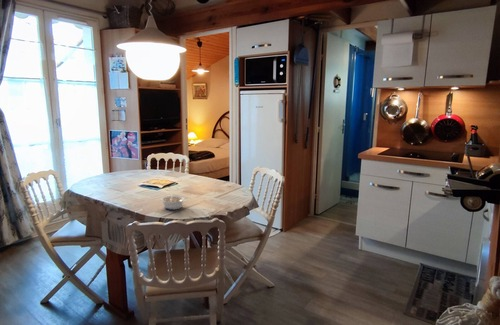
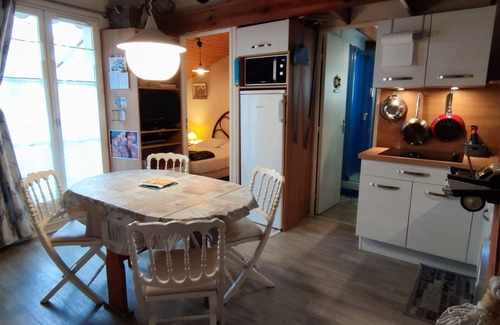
- legume (172, 201)
